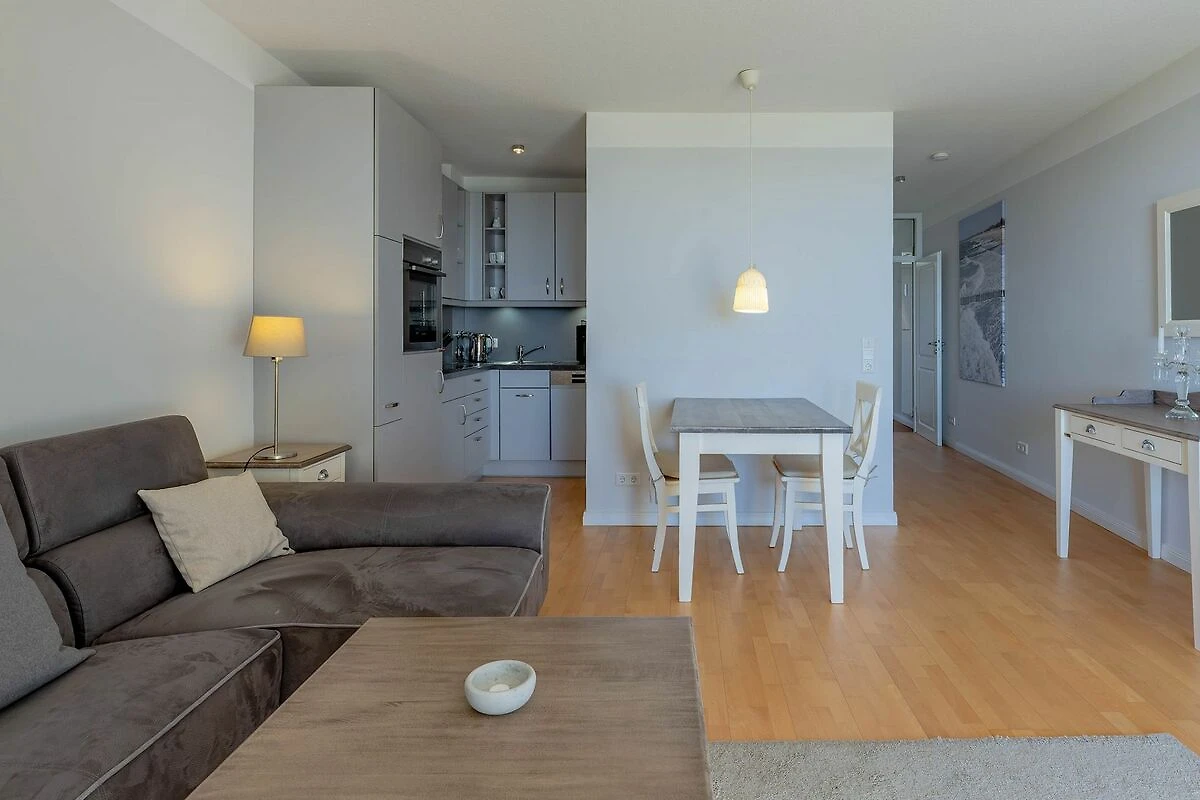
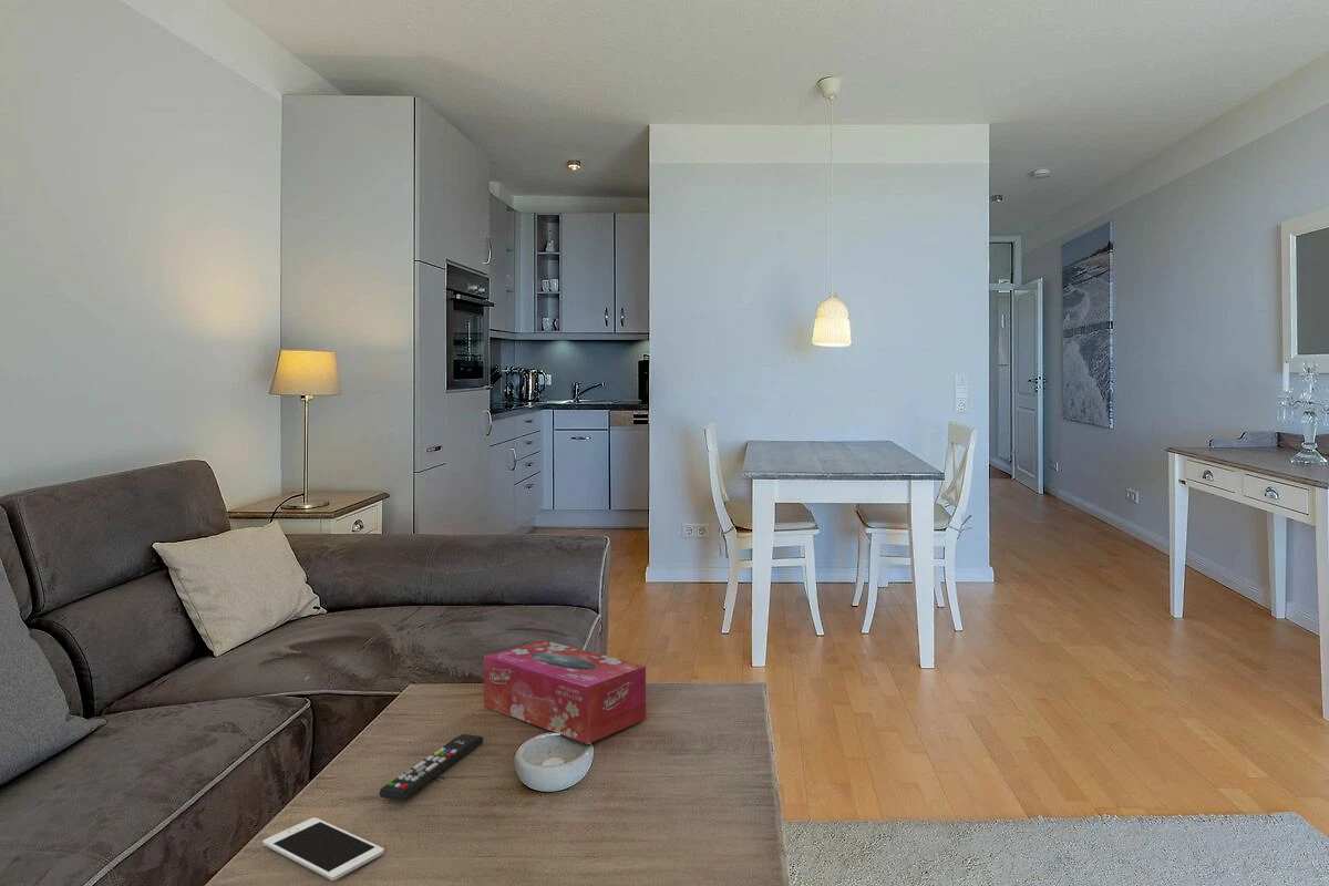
+ remote control (435, 764)
+ cell phone (322, 846)
+ tissue box (563, 687)
